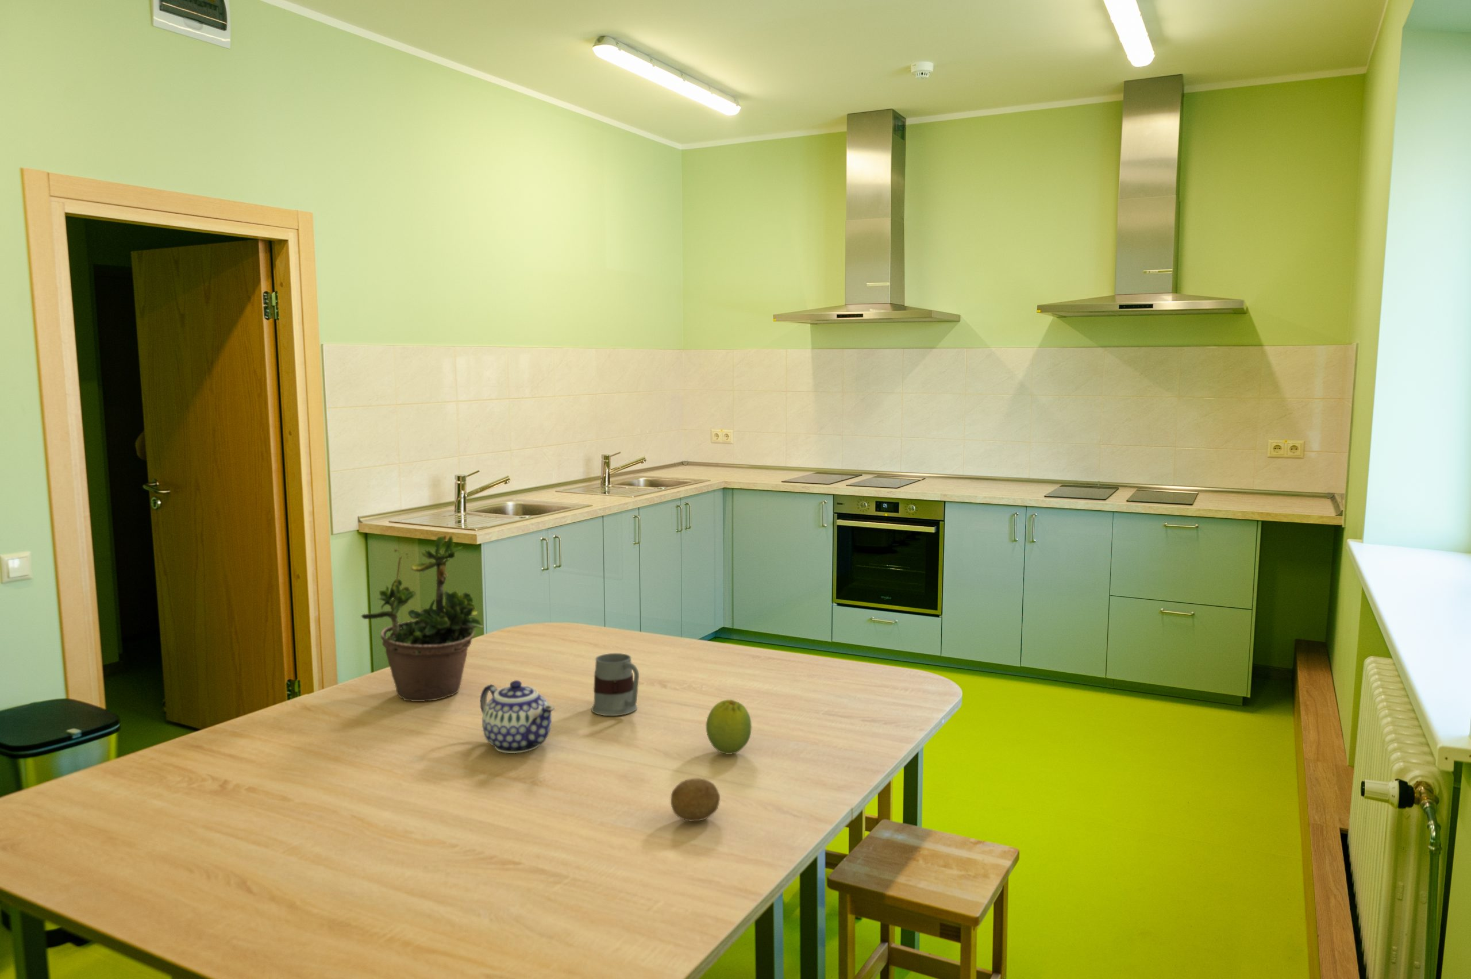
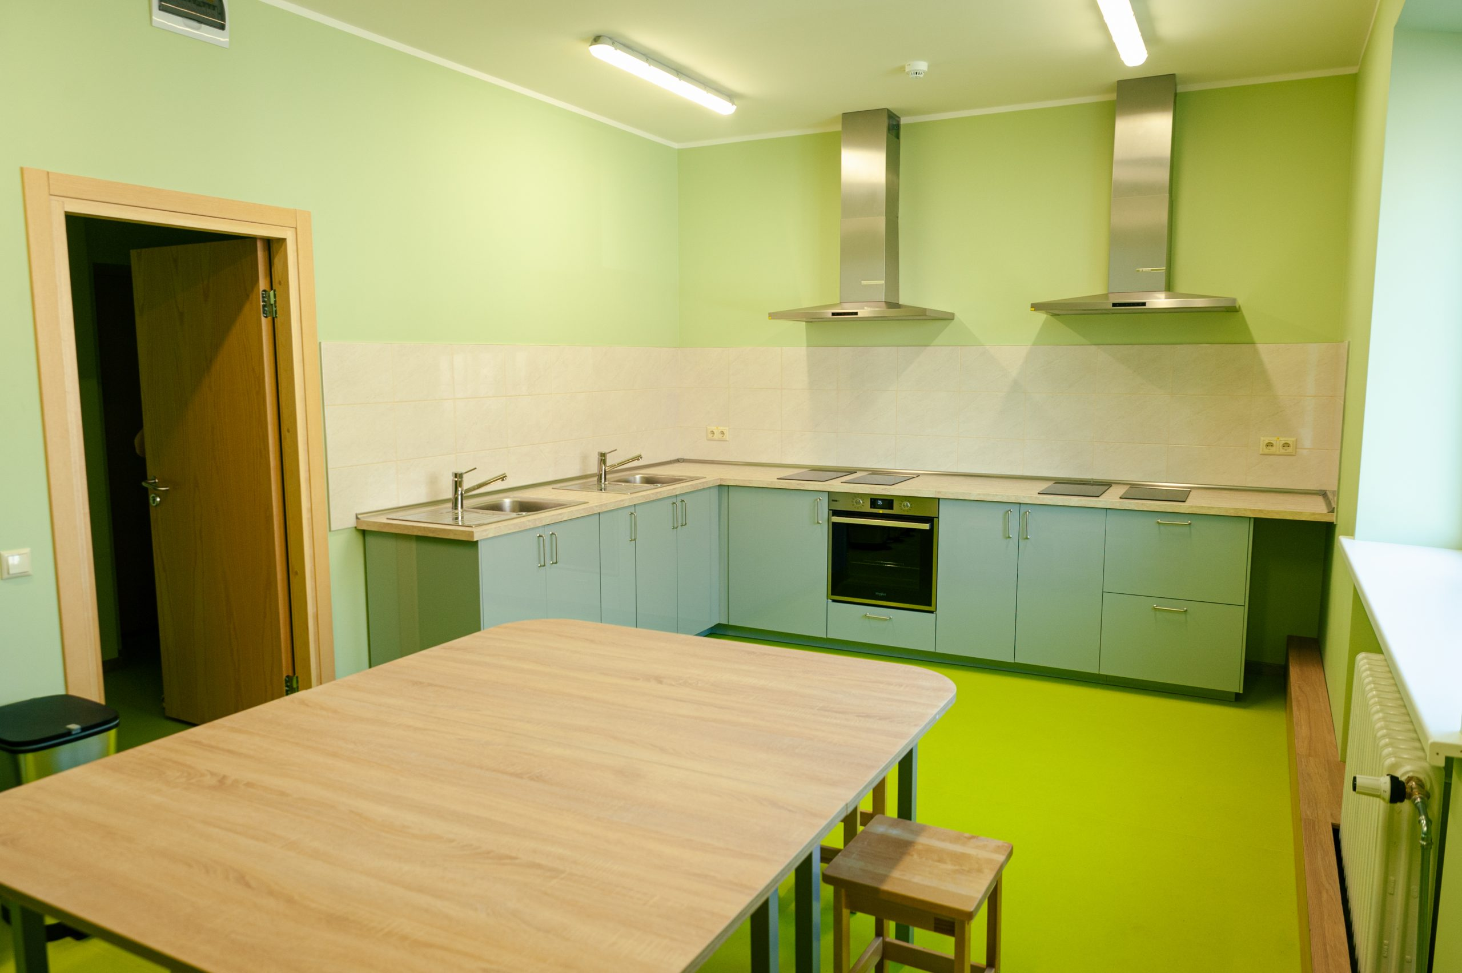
- mug (619, 684)
- fruit (729, 726)
- teapot (516, 712)
- potted plant (429, 610)
- fruit (695, 799)
